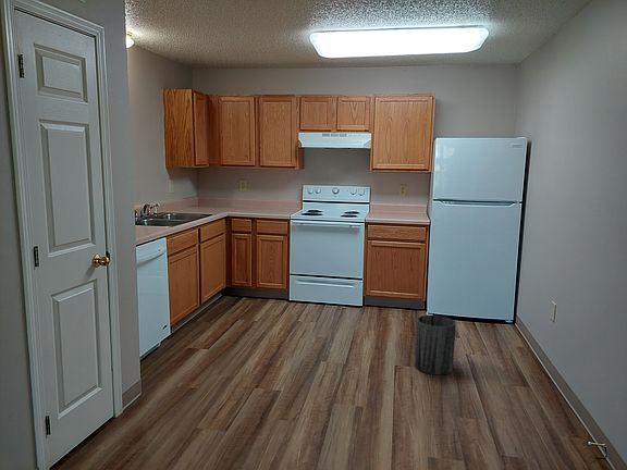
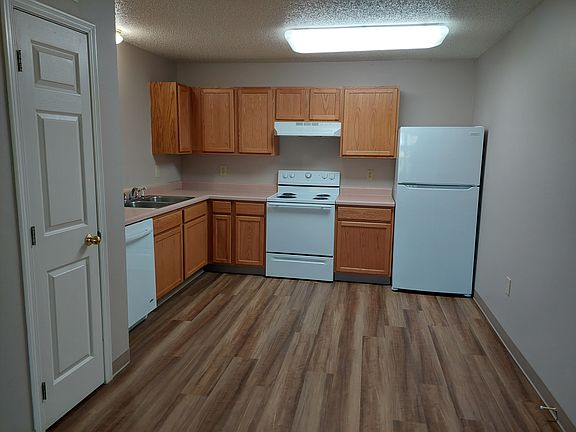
- trash can (434, 344)
